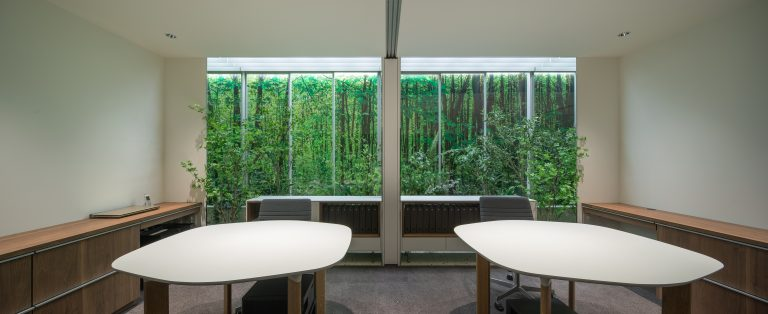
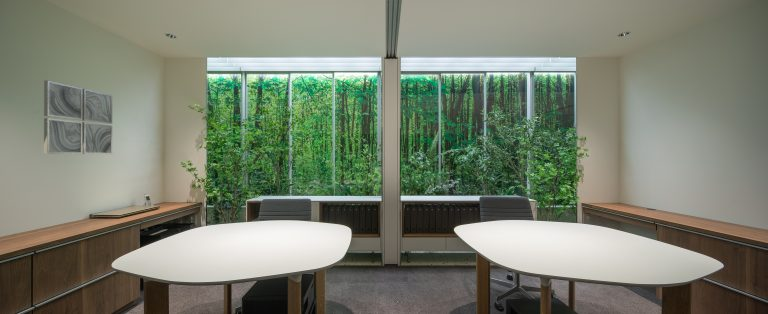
+ wall art (81, 120)
